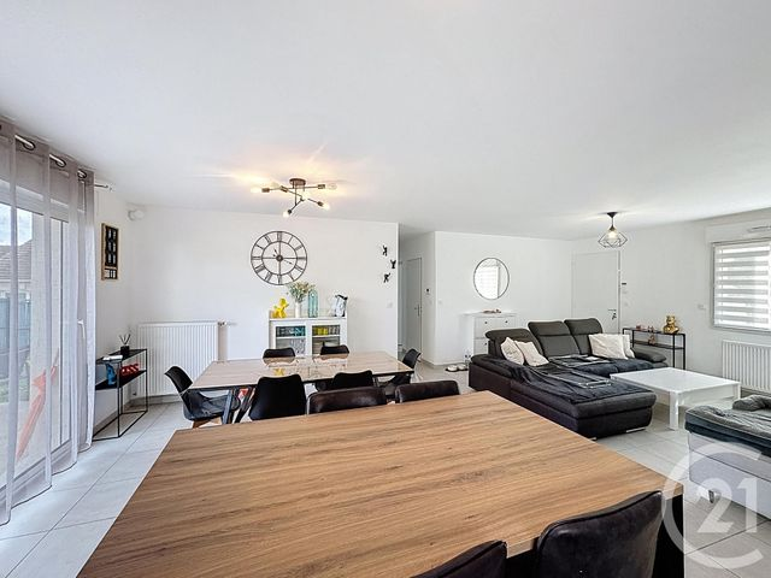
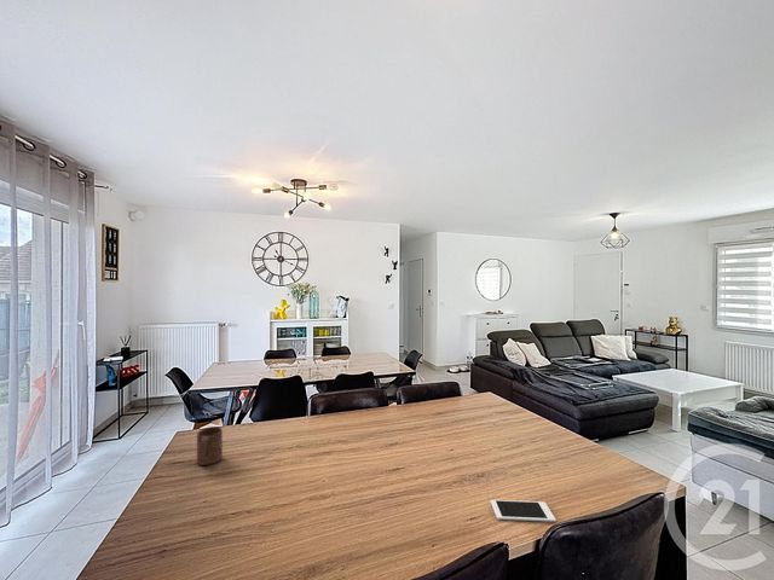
+ cup (209, 447)
+ cell phone (521, 510)
